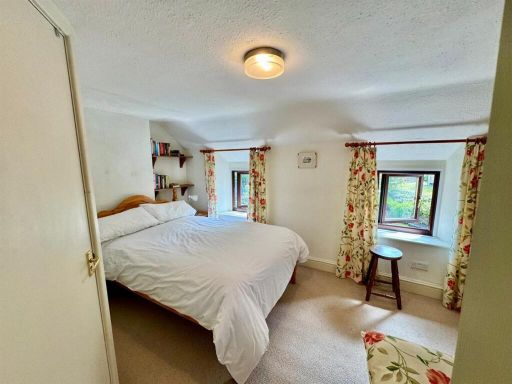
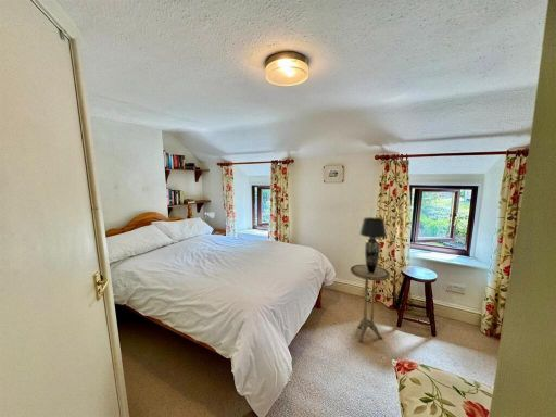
+ side table (366, 303)
+ table lamp (371, 245)
